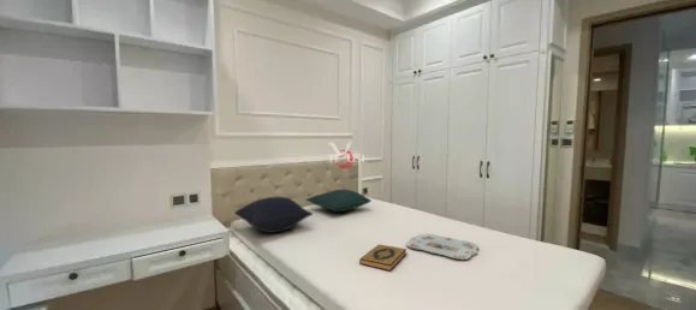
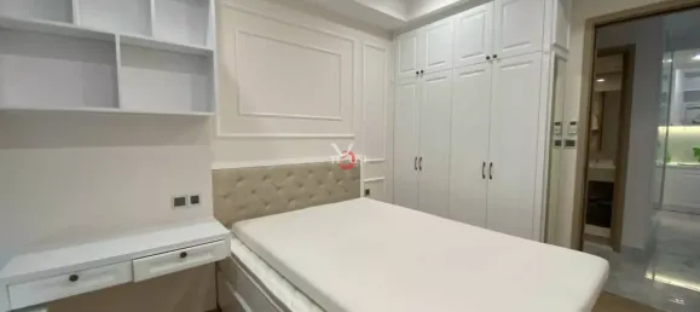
- hardback book (383, 256)
- pillow (338, 201)
- serving tray (441, 245)
- pillow (273, 213)
